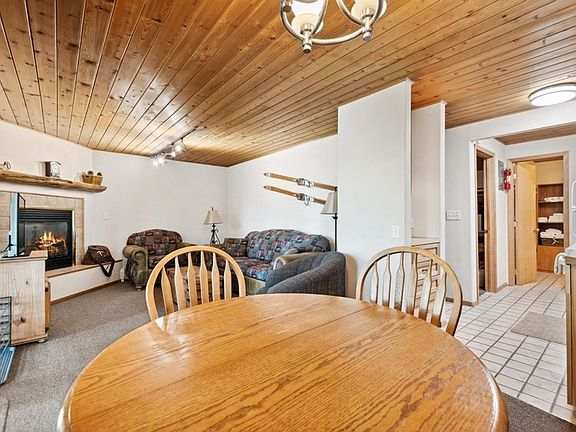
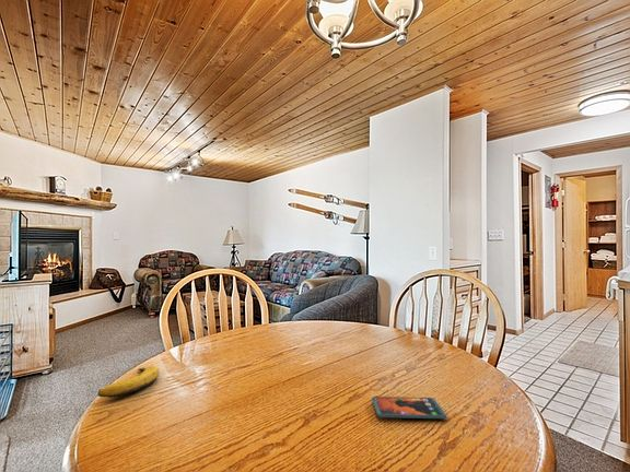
+ banana (136, 376)
+ smartphone (407, 406)
